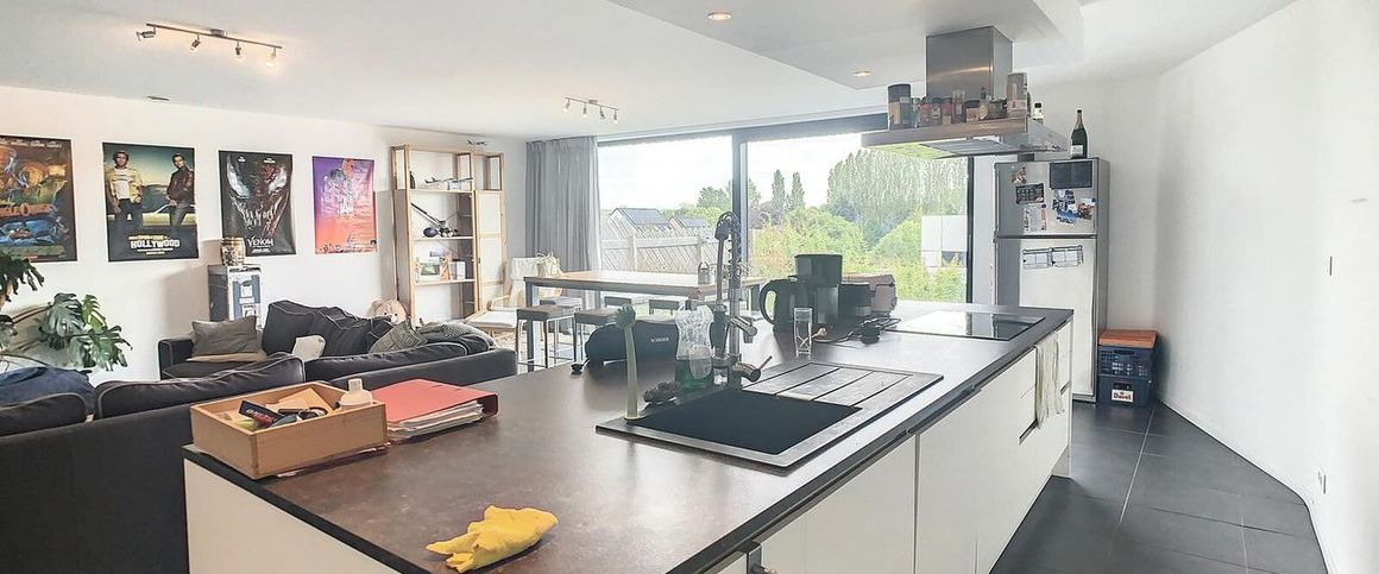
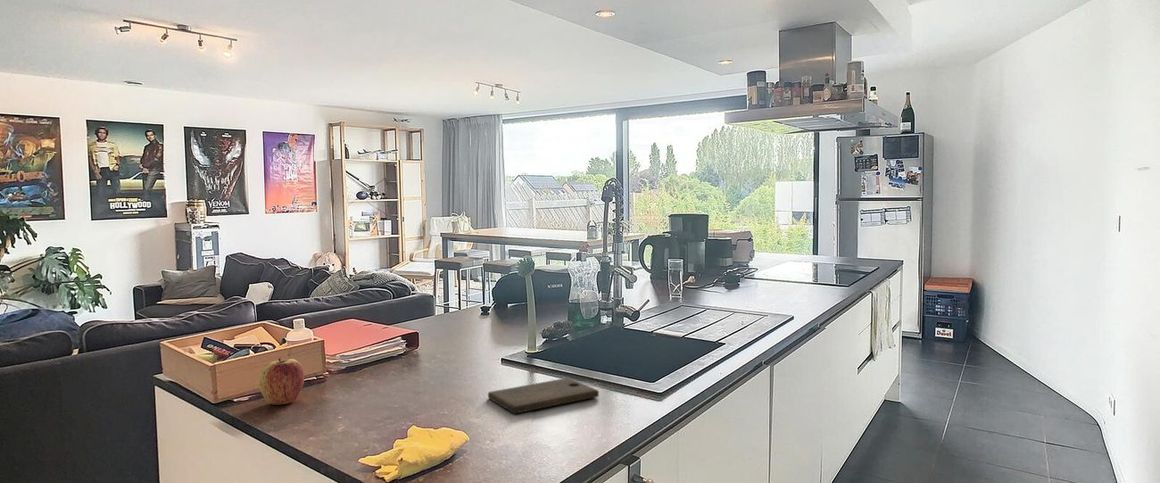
+ apple (281, 380)
+ cutting board (543, 394)
